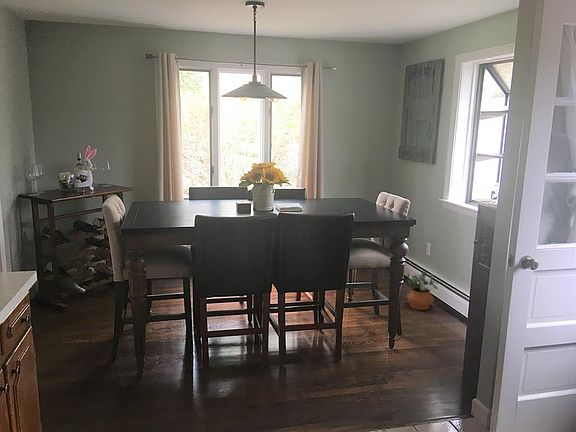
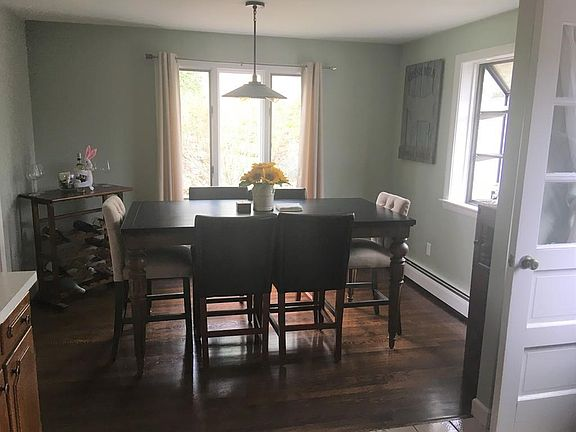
- potted plant (423, 289)
